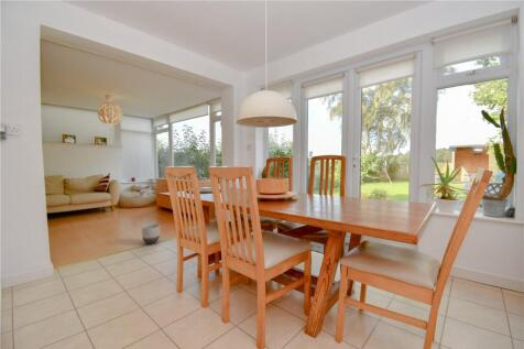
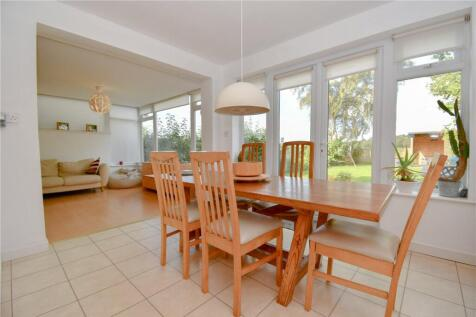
- planter (151, 235)
